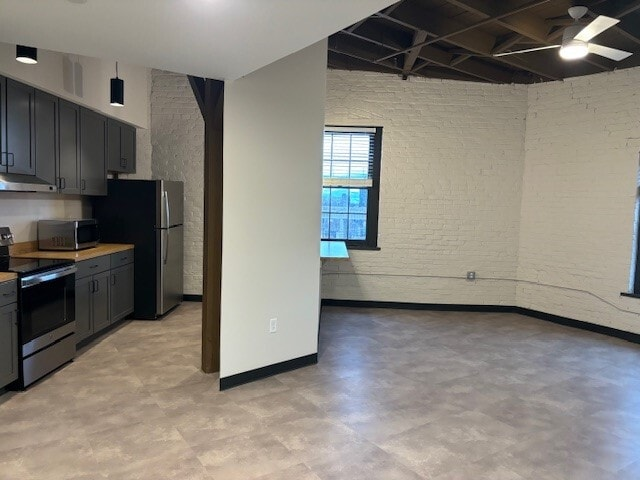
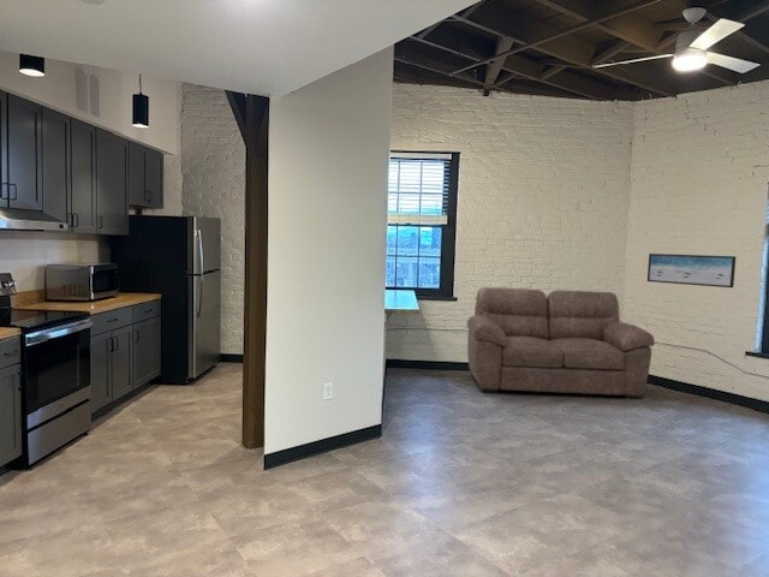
+ wall art (688, 269)
+ sofa (552, 338)
